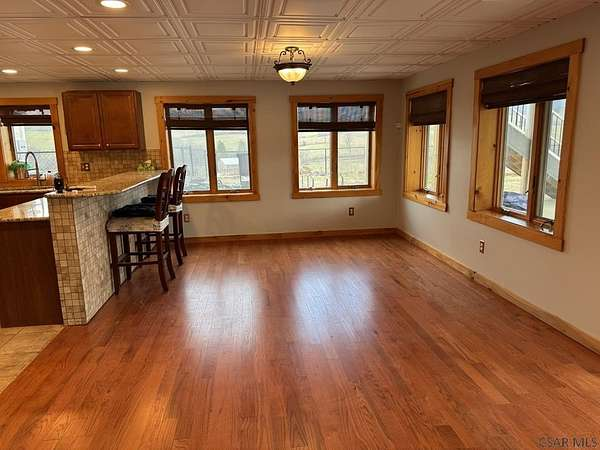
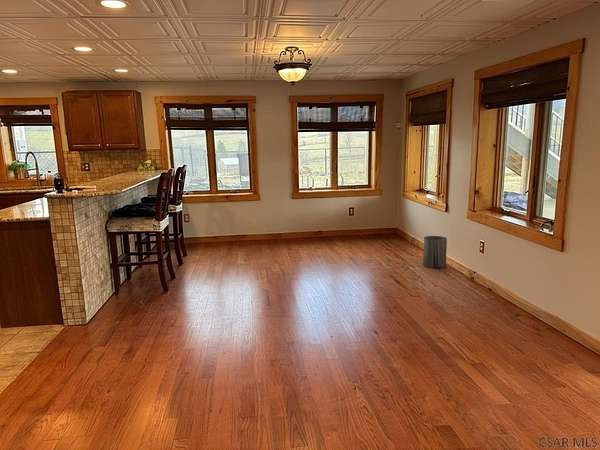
+ trash can (434, 251)
